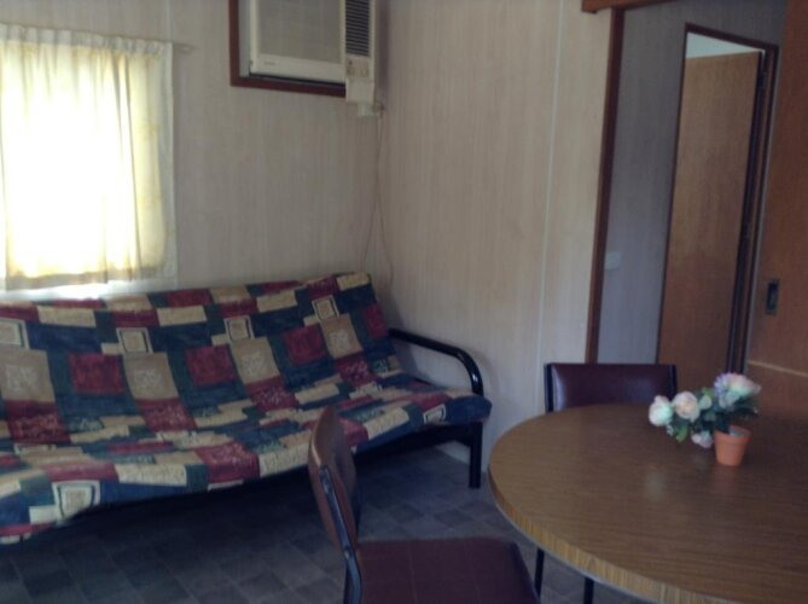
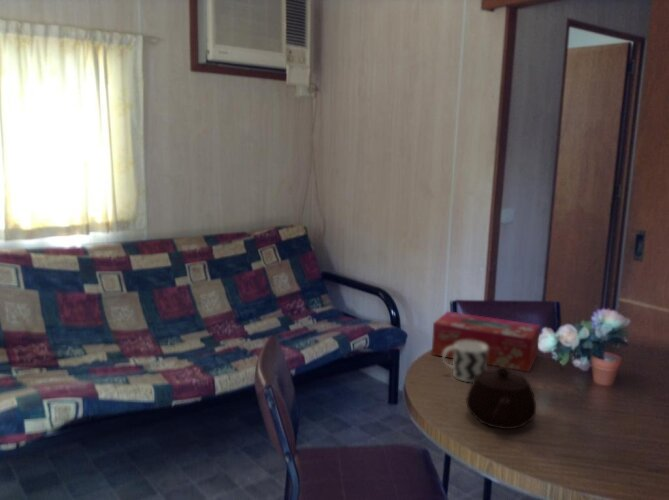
+ teapot (501, 395)
+ cup (464, 360)
+ tissue box (485, 339)
